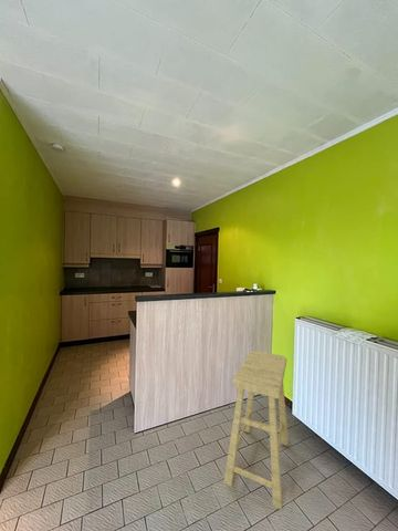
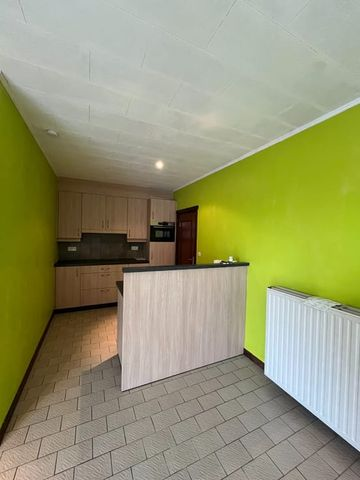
- stool (259, 421)
